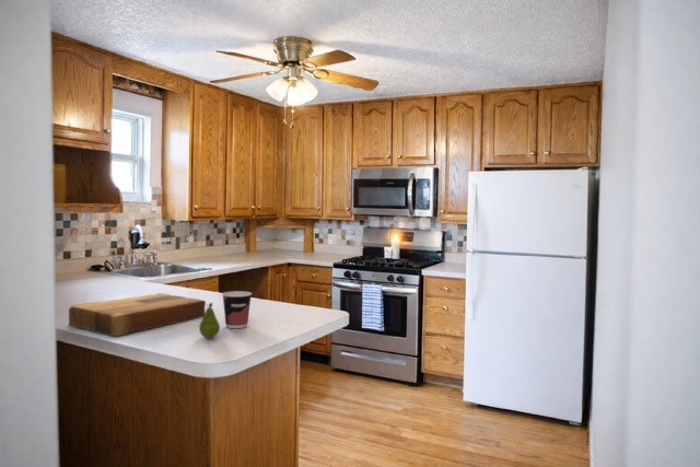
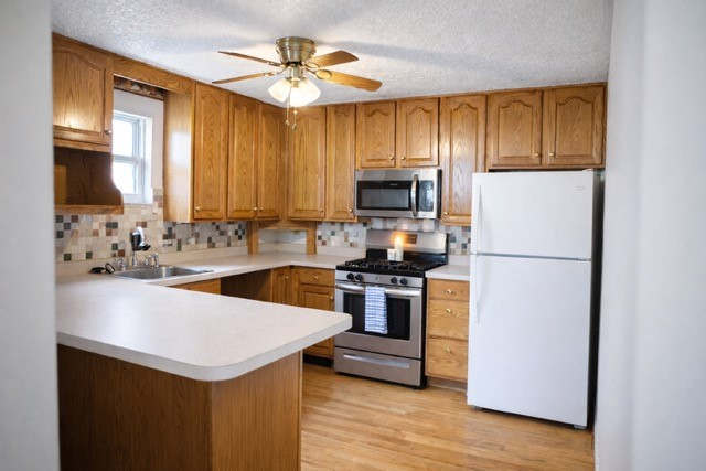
- cup (236, 310)
- cutting board (139, 311)
- fruit (209, 319)
